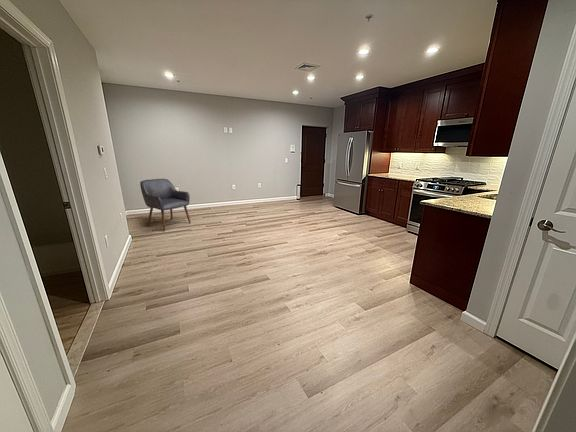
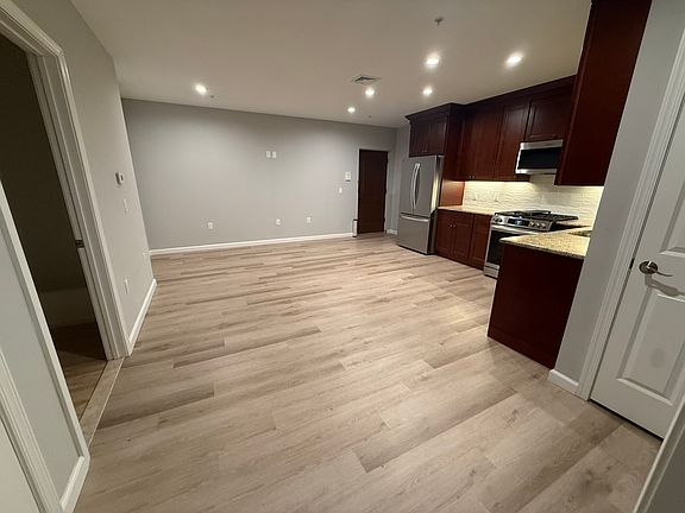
- chair (165, 202)
